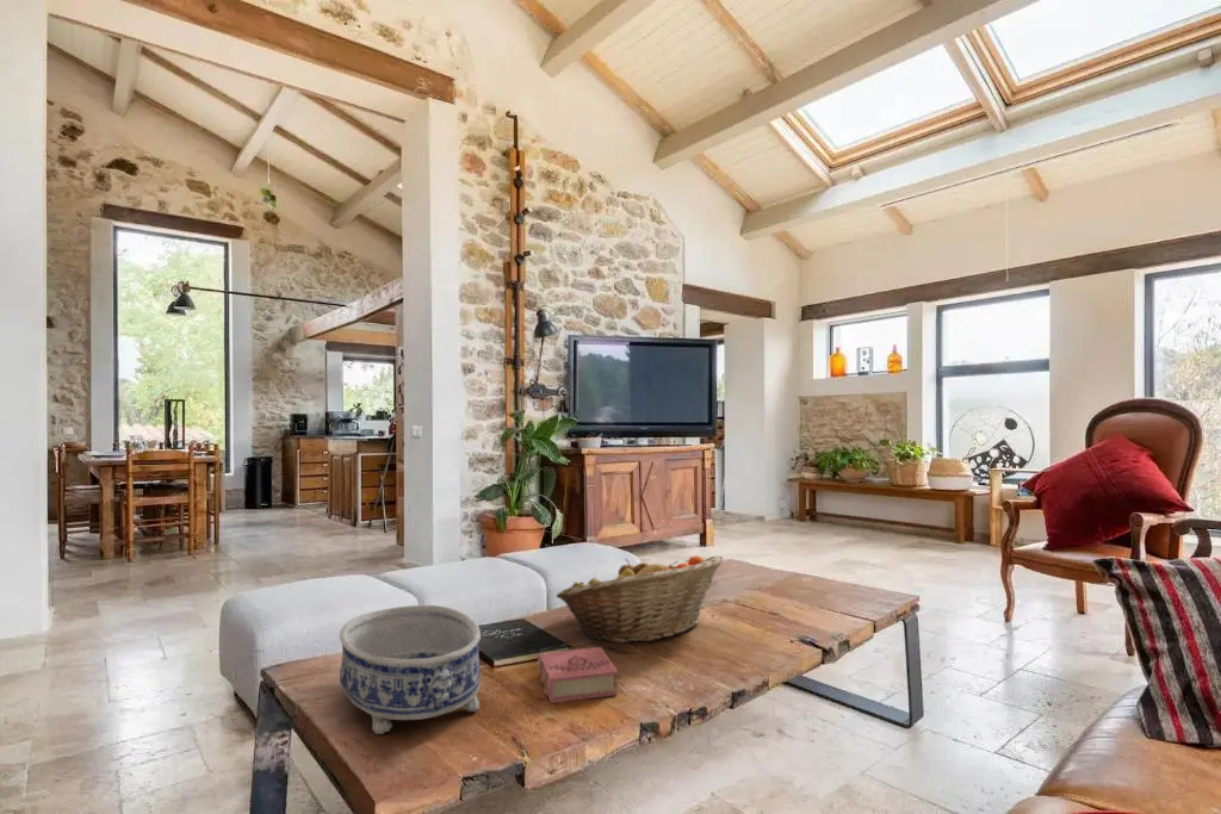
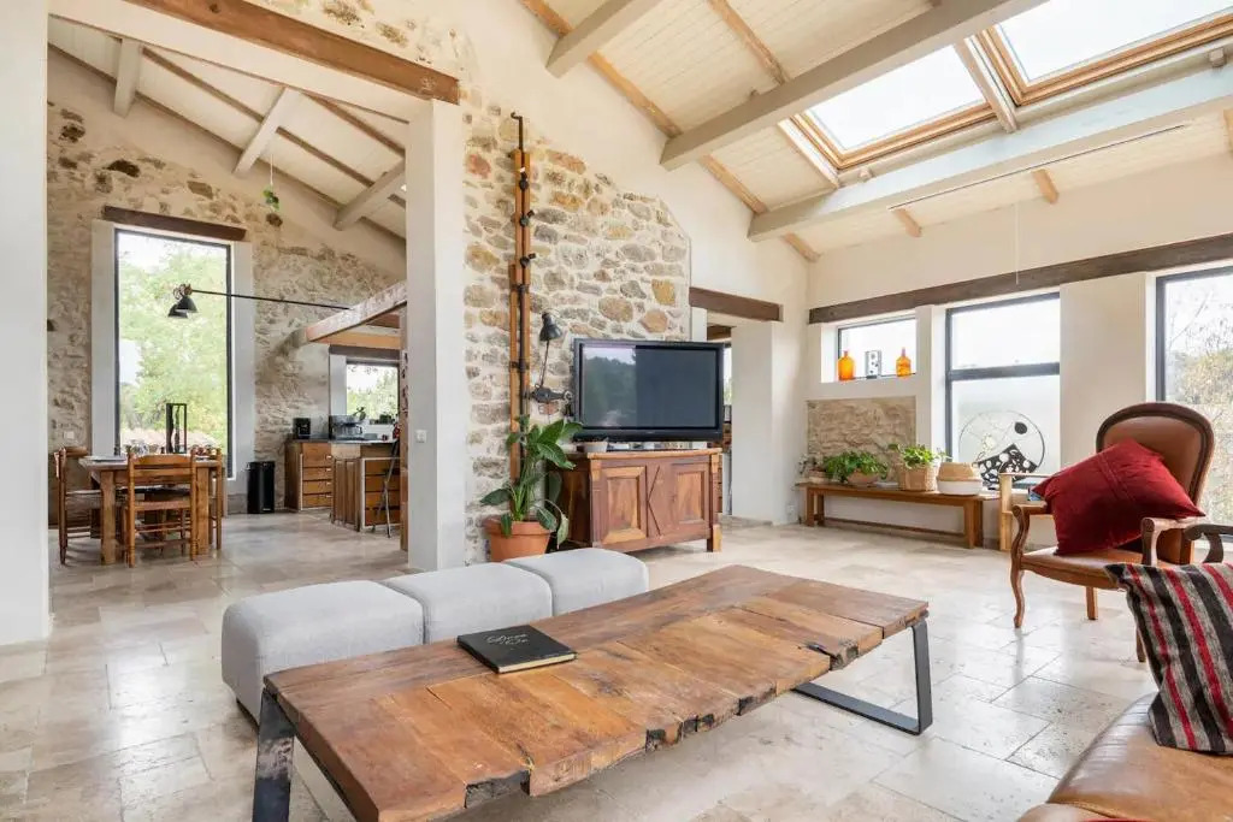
- fruit basket (643, 590)
- book (575, 673)
- decorative bowl (410, 663)
